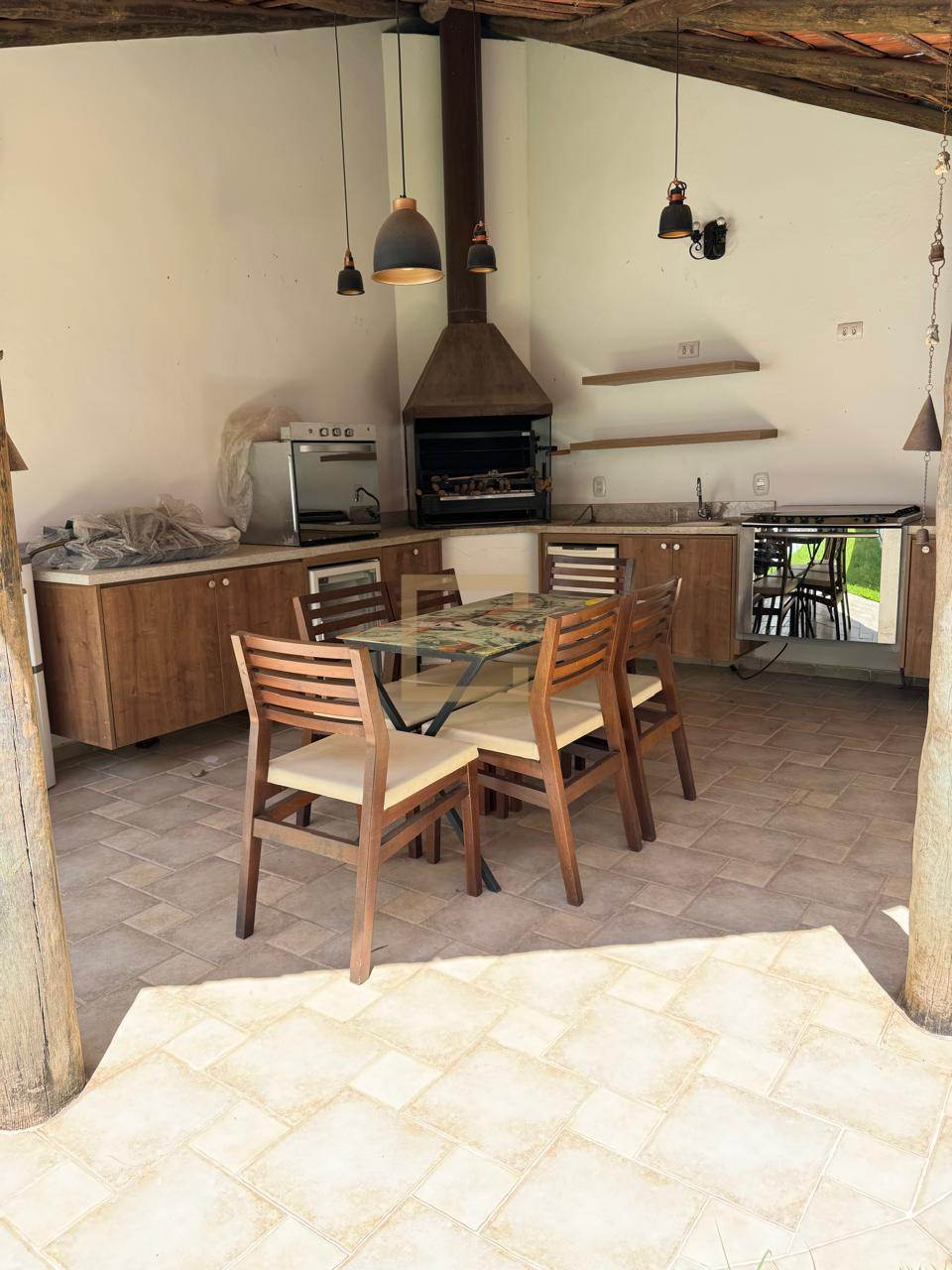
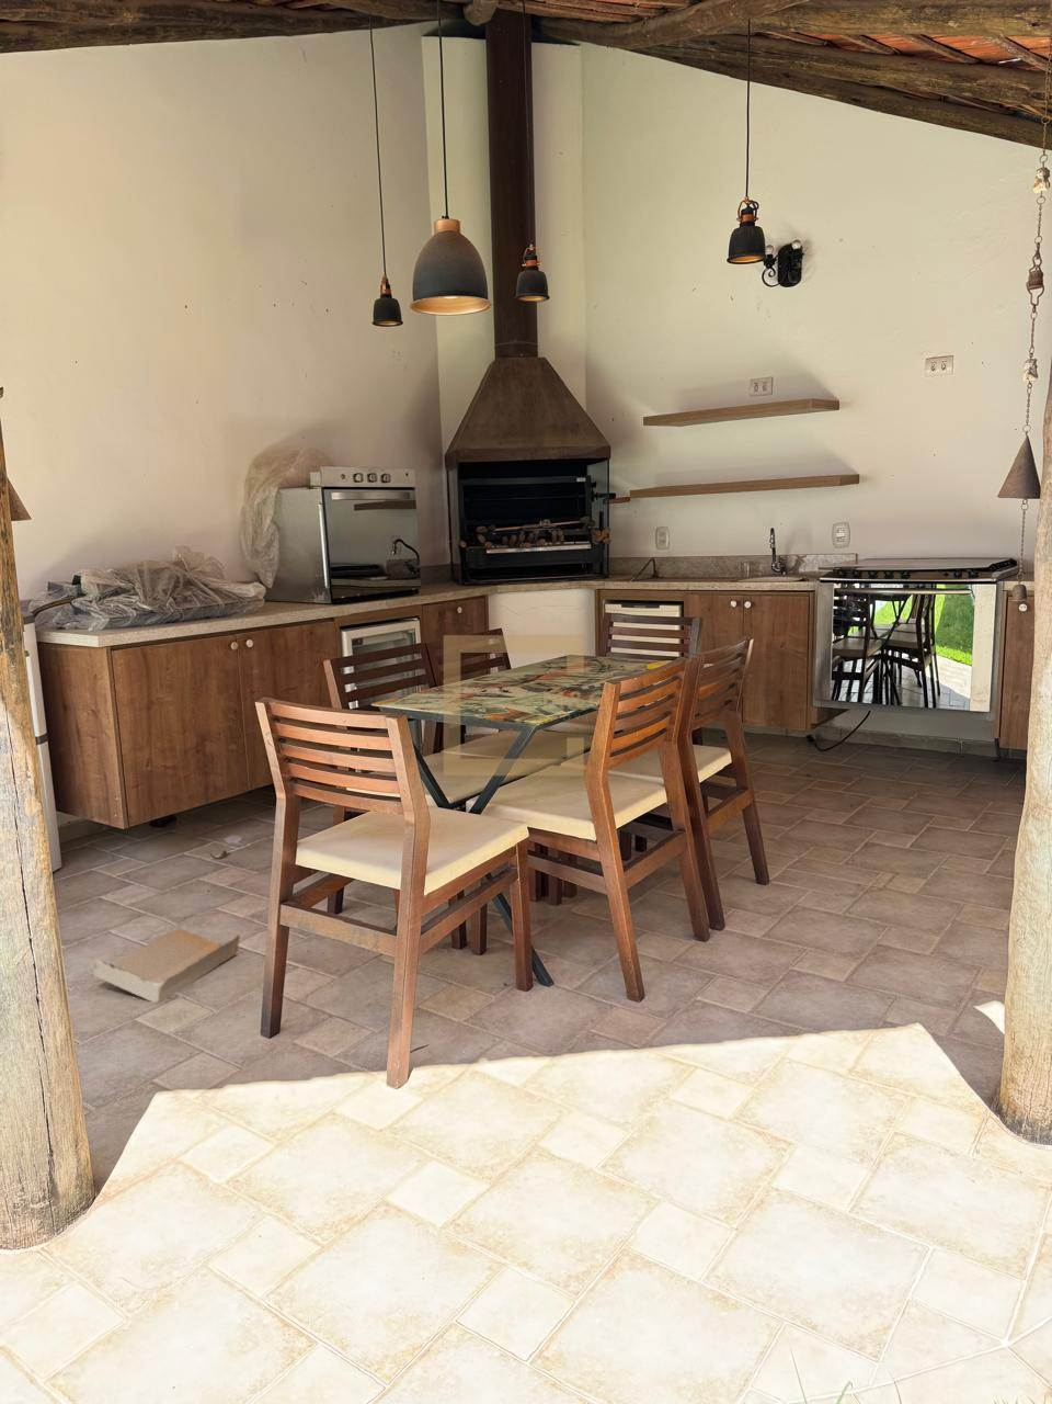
+ cardboard box (168, 955)
